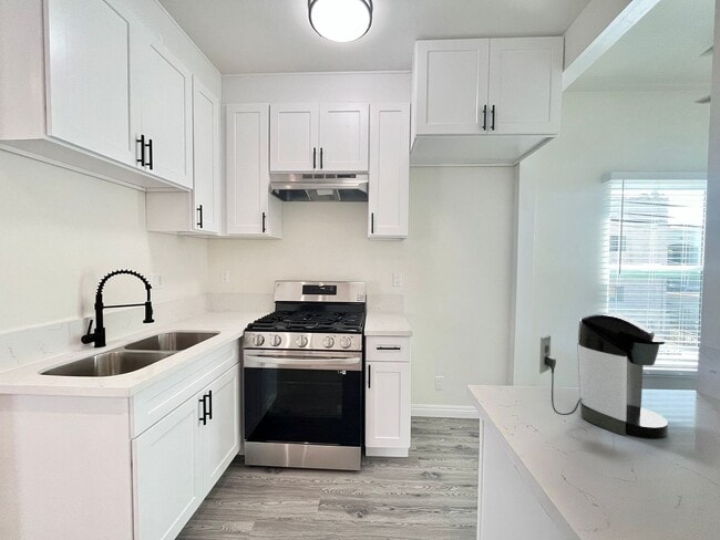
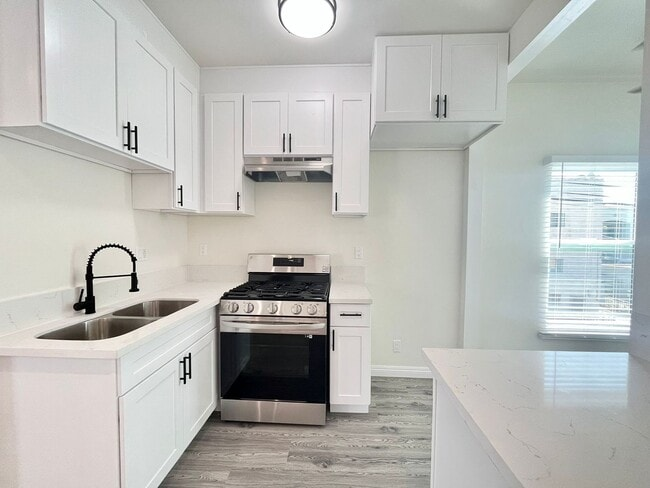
- coffee maker (608, 371)
